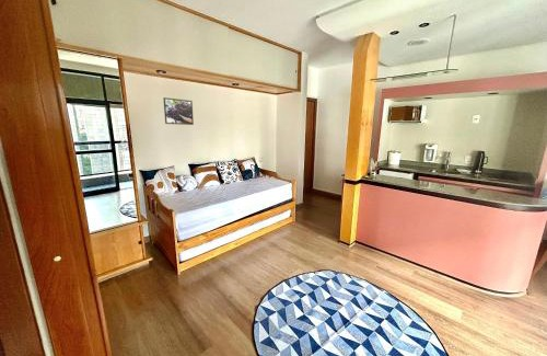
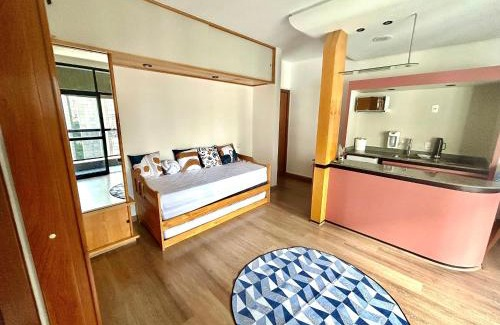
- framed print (178, 112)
